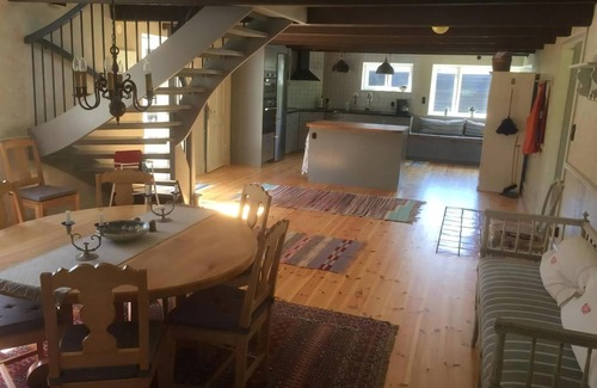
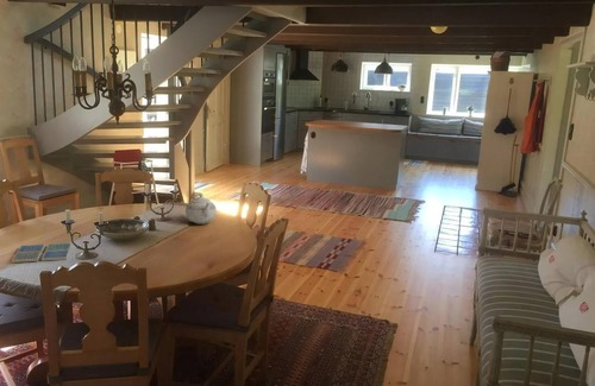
+ teapot (200, 208)
+ drink coaster (44, 252)
